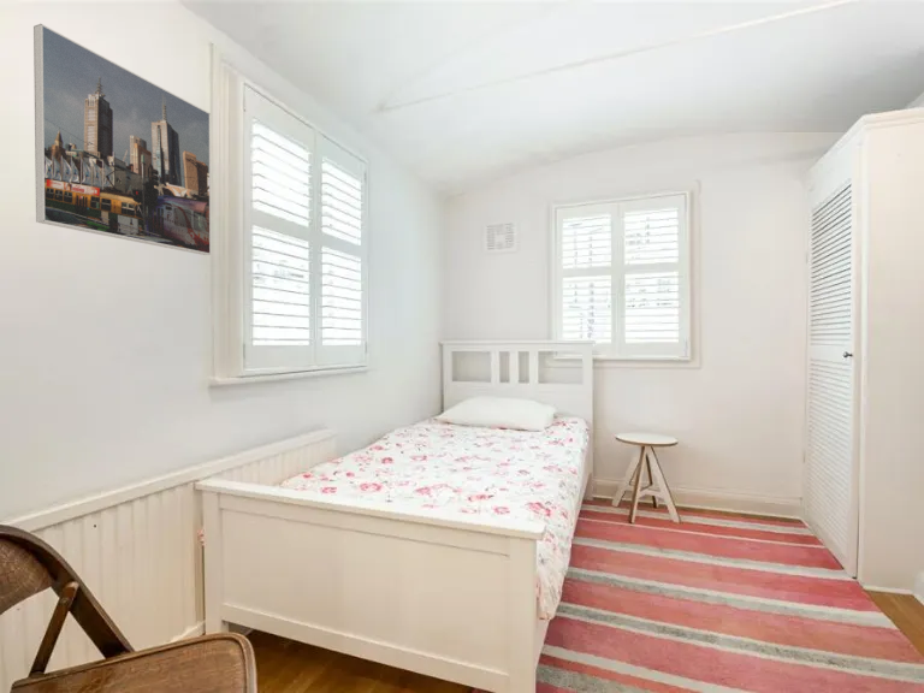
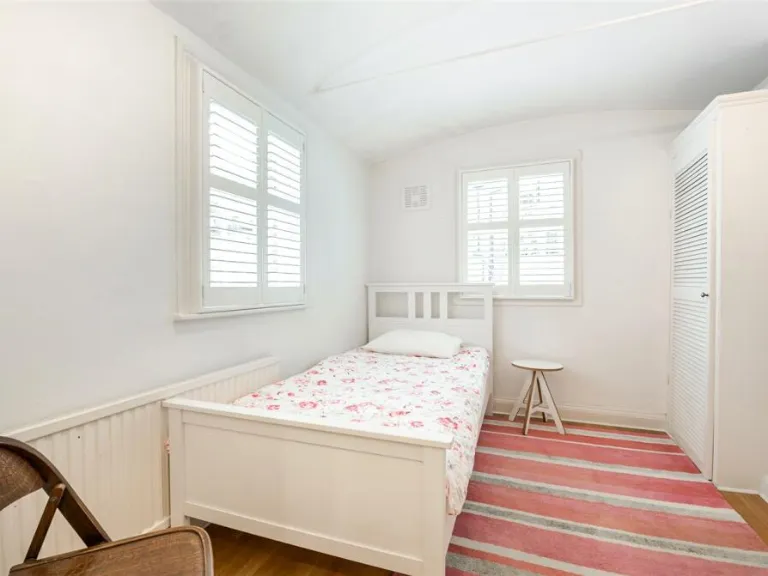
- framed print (136, 159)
